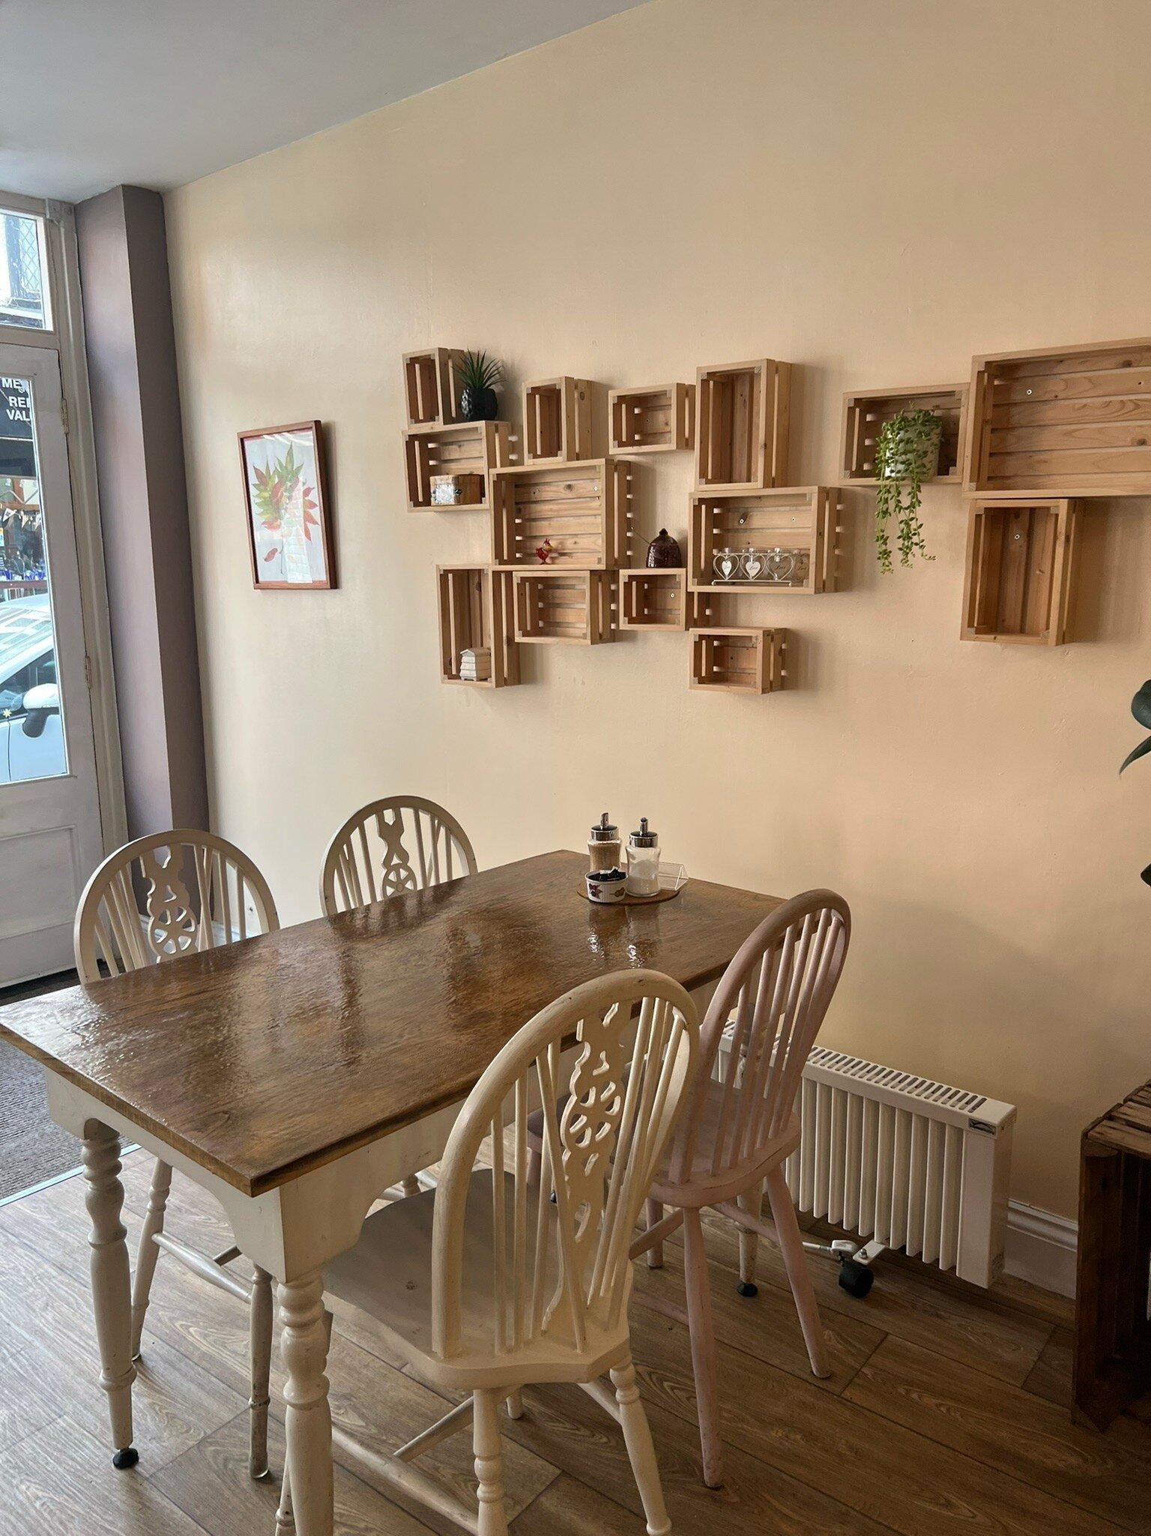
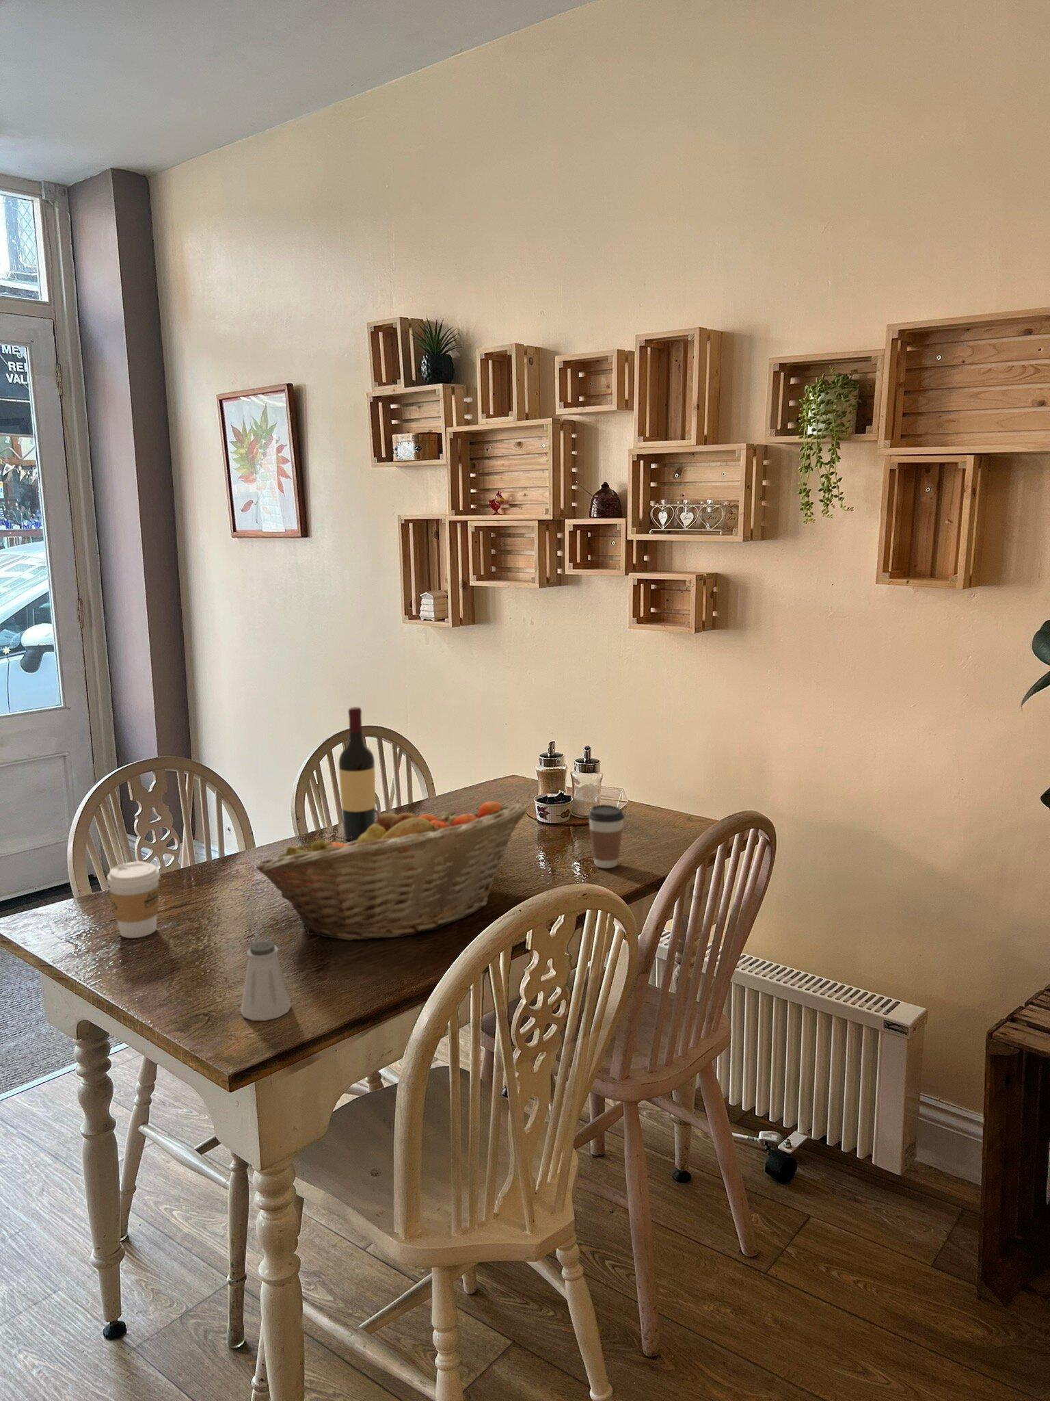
+ coffee cup (136, 899)
+ saltshaker (264, 977)
+ wine bottle (357, 772)
+ fruit basket (397, 857)
+ coffee cup (606, 836)
